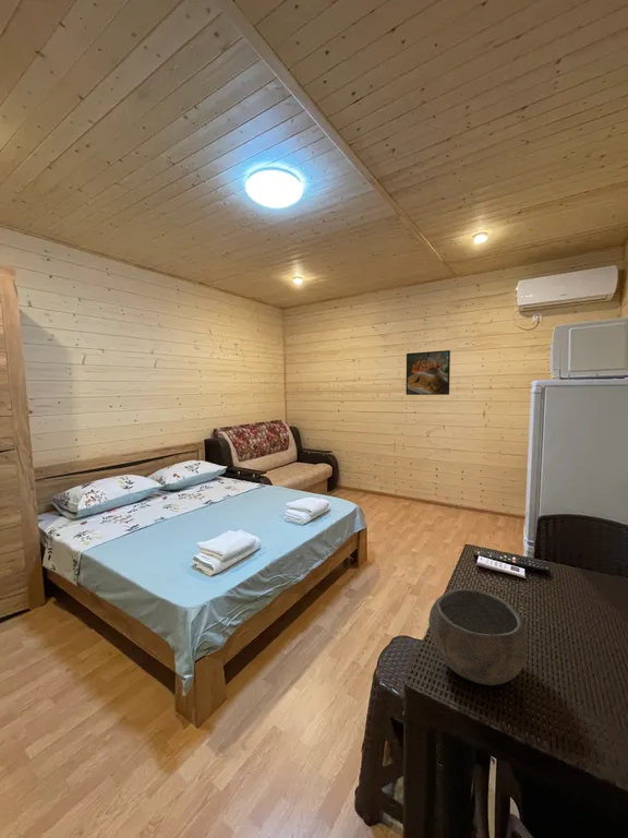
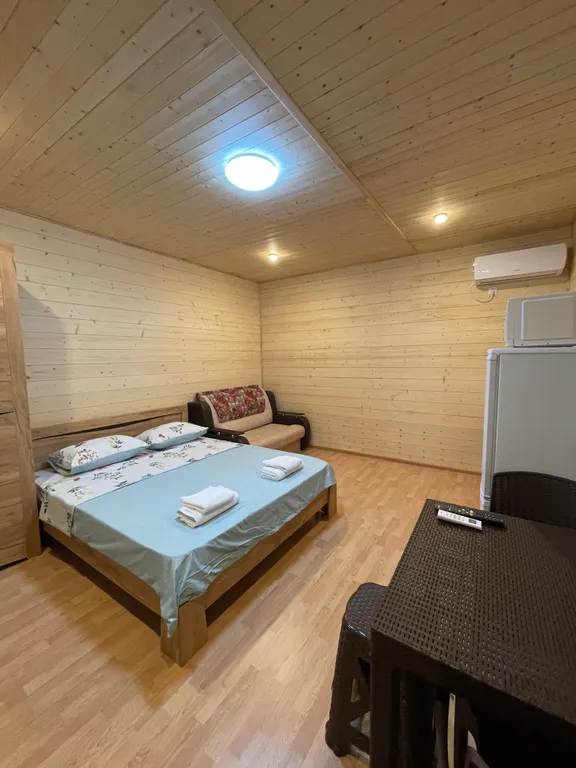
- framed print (426, 373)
- bowl (475, 638)
